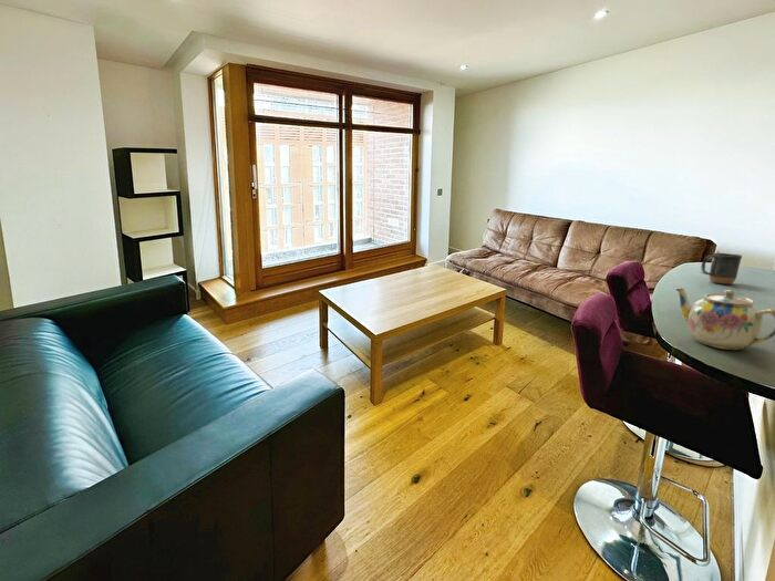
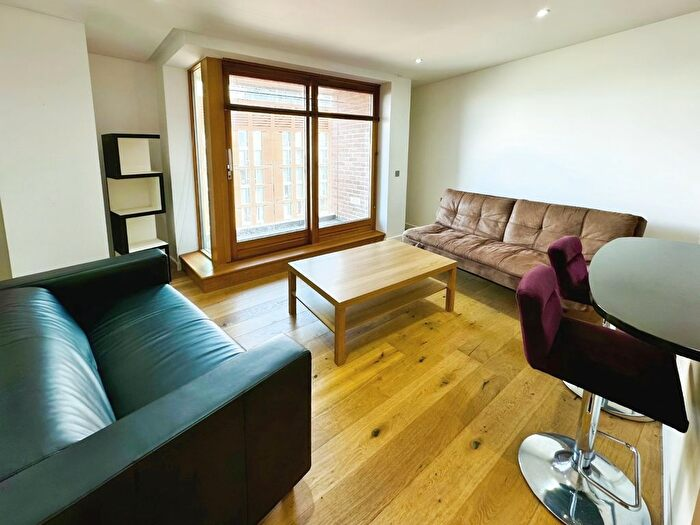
- mug (719, 266)
- teapot (720, 315)
